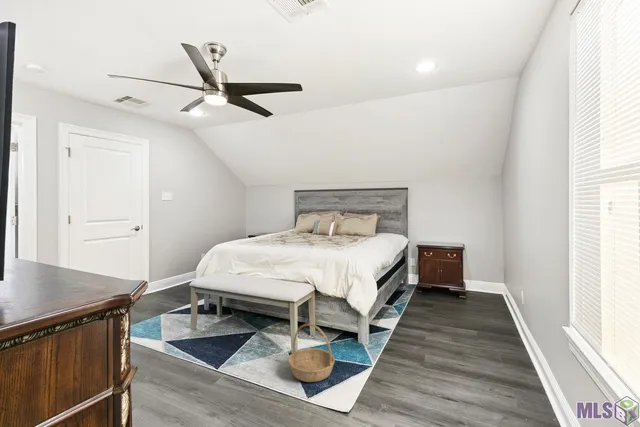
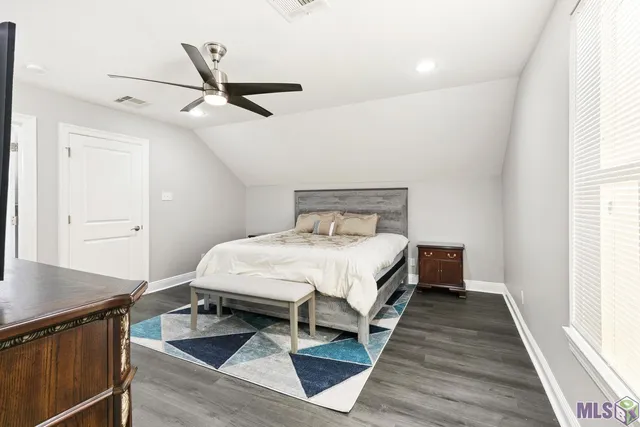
- basket (311, 348)
